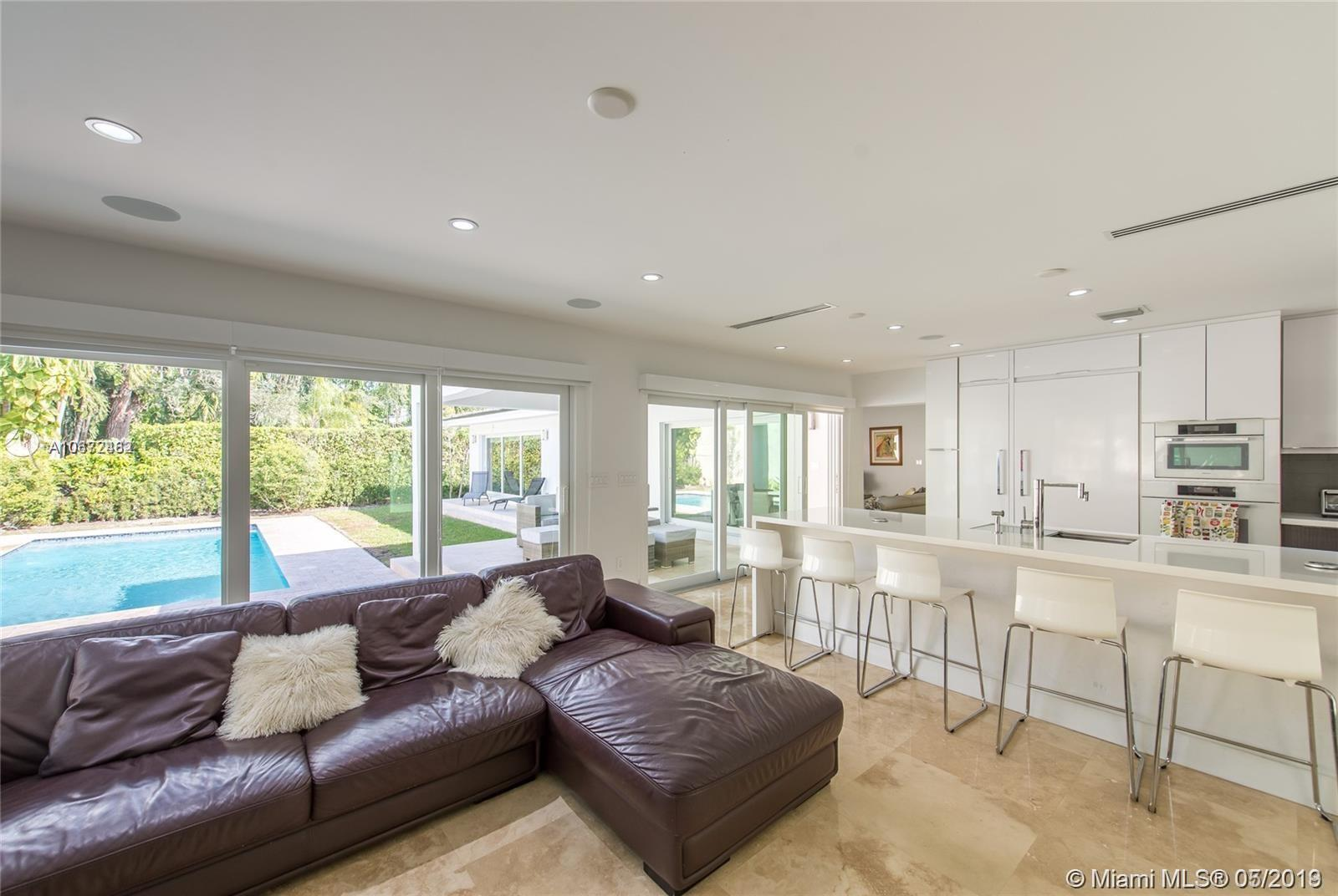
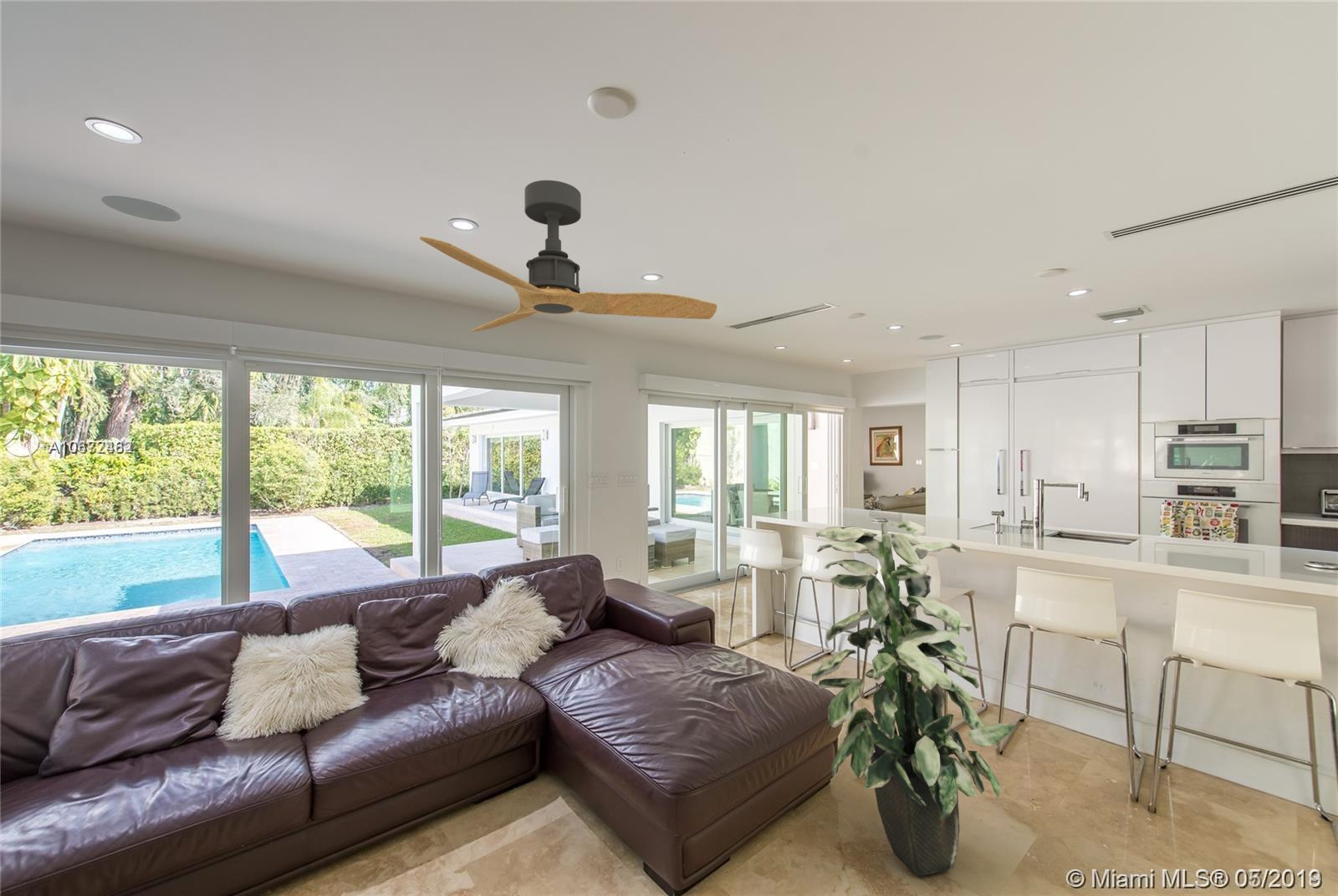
+ ceiling fan (576, 263)
+ indoor plant (900, 685)
